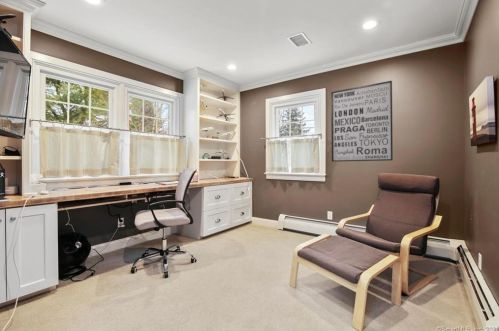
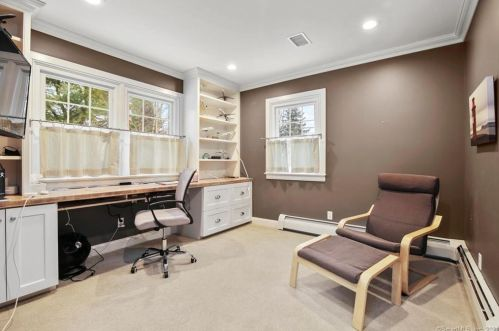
- wall art (359, 124)
